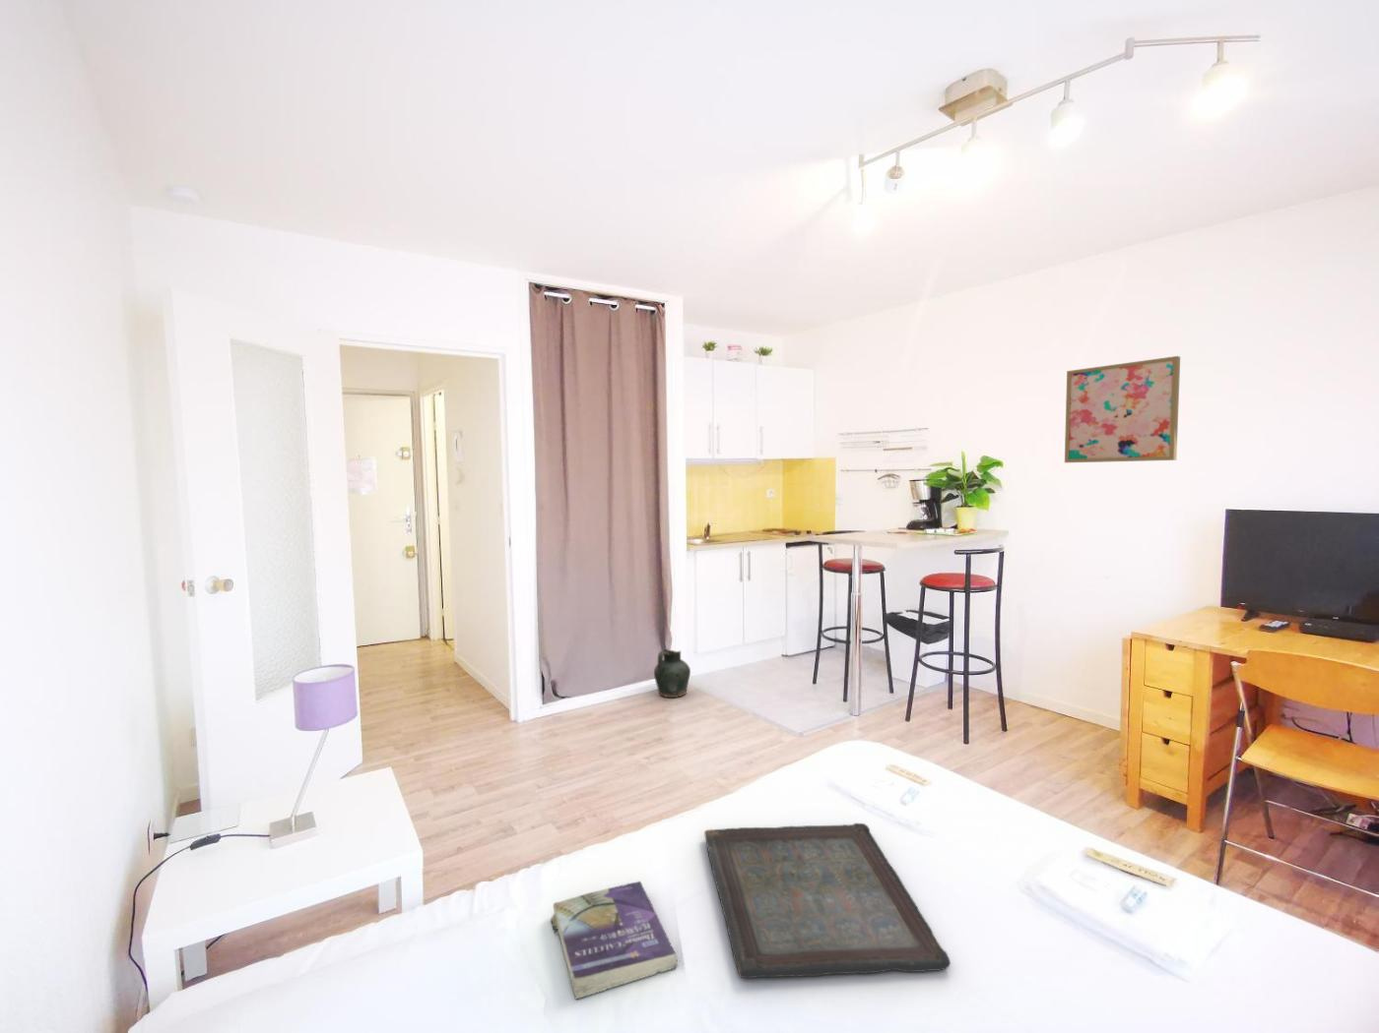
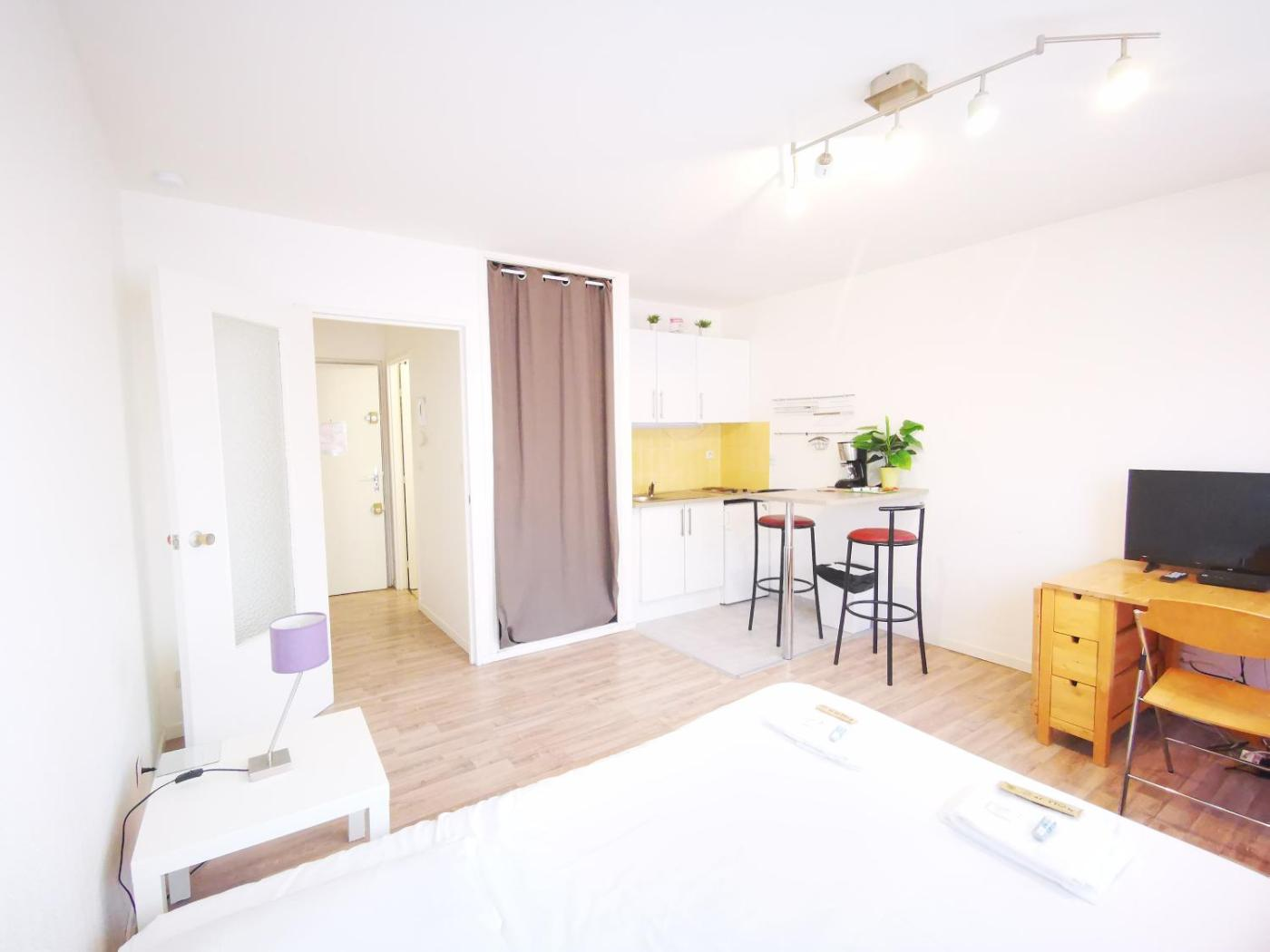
- wall art (1118, 413)
- serving tray (809, 888)
- ceramic jug (672, 669)
- book (610, 930)
